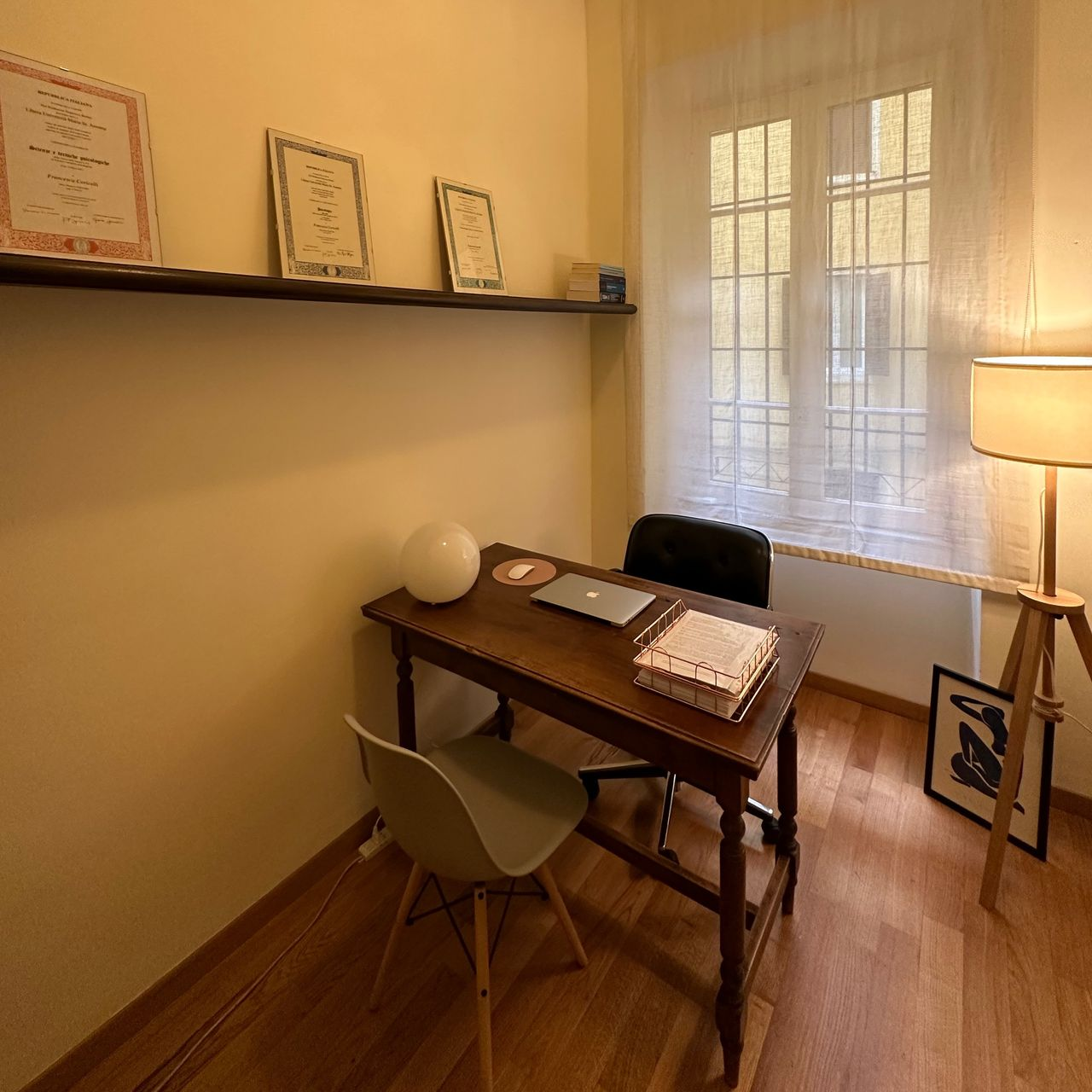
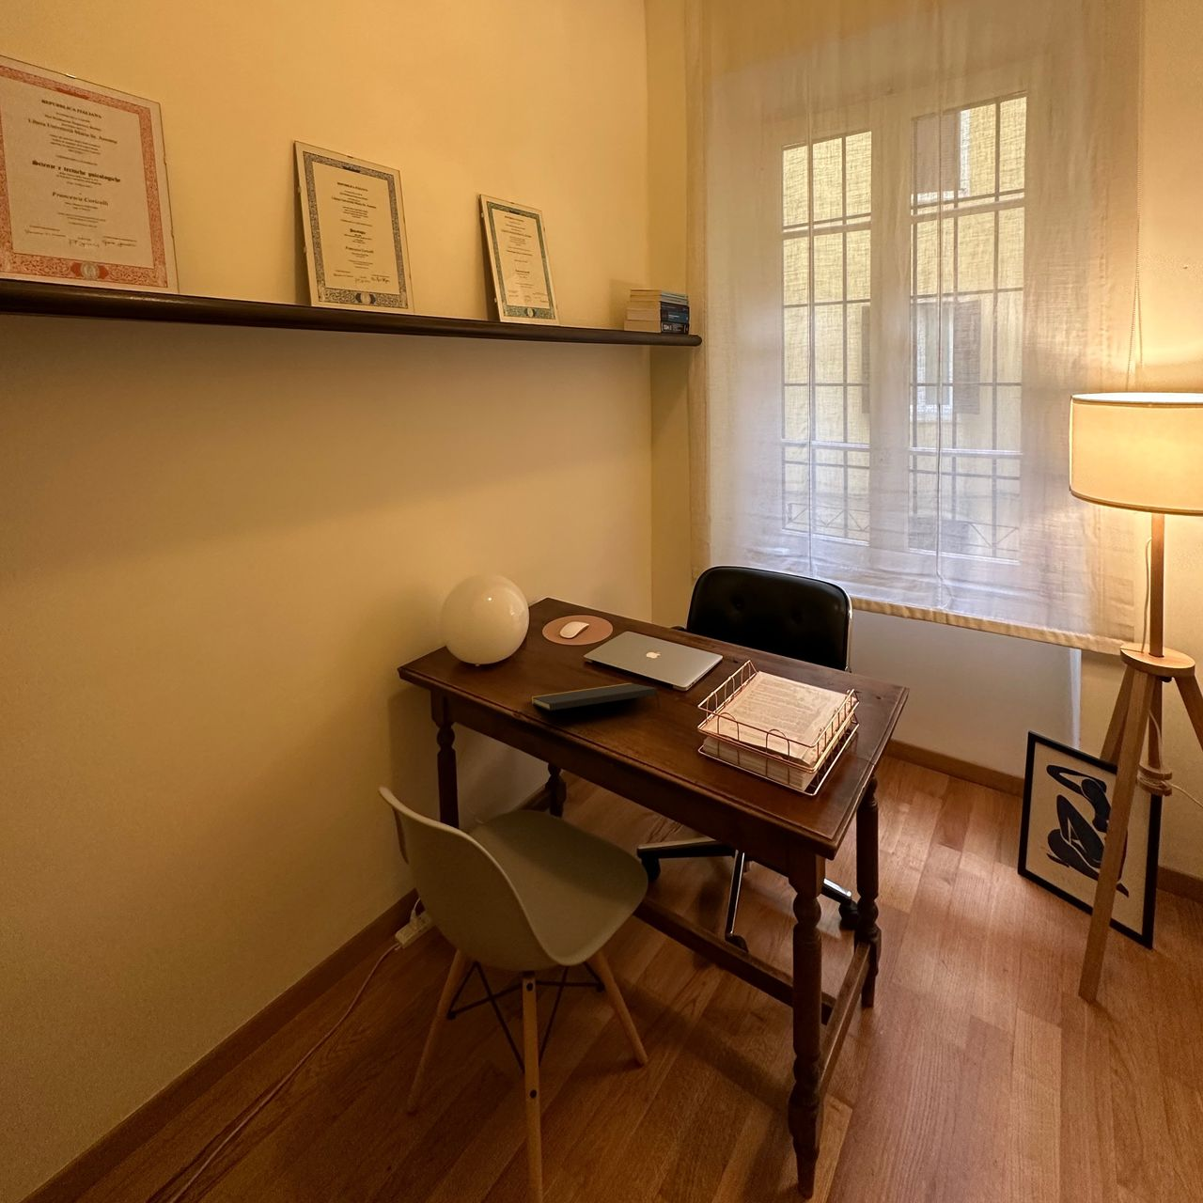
+ notepad (592, 695)
